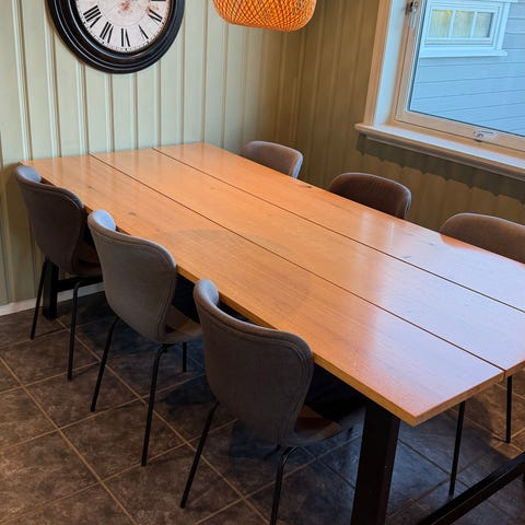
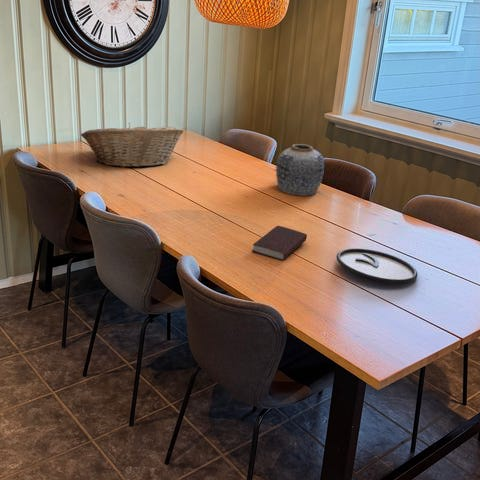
+ vase (299, 168)
+ fruit basket (133, 140)
+ plate (376, 264)
+ book (280, 242)
